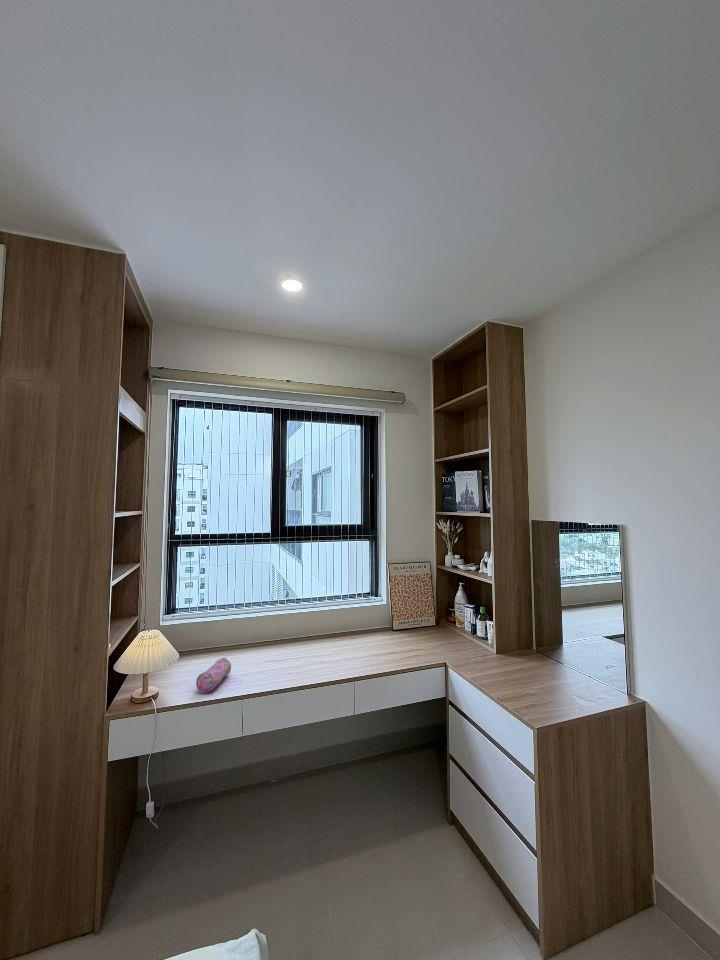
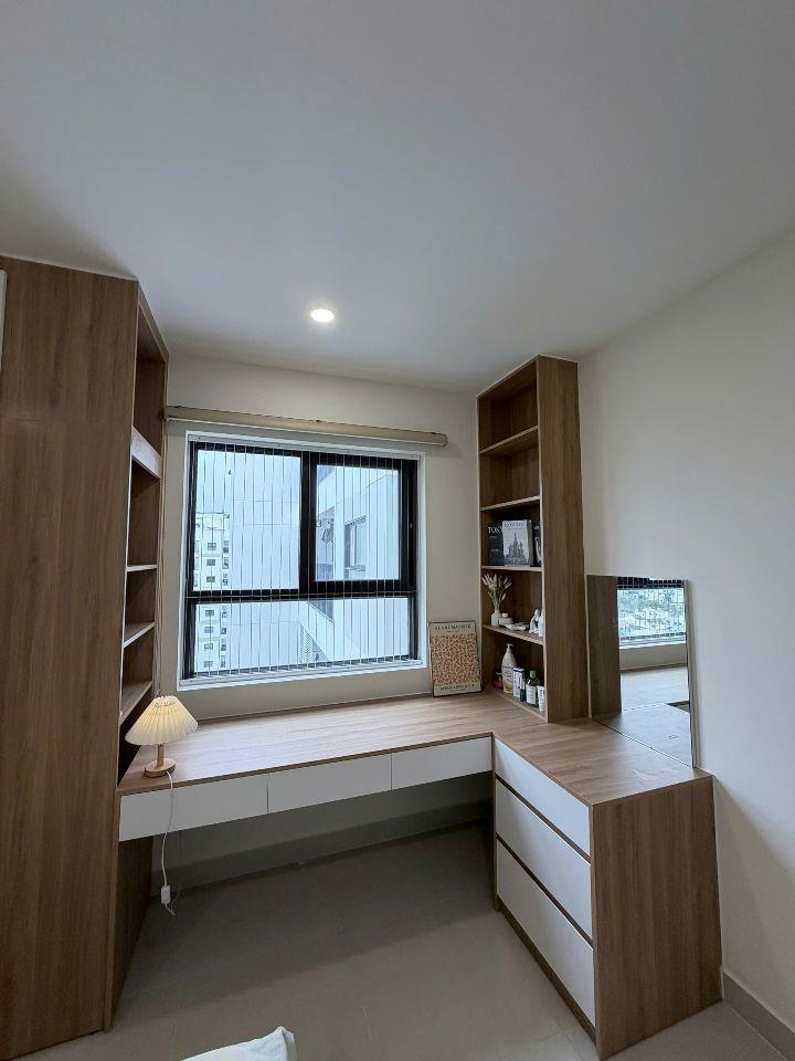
- pencil case (214, 673)
